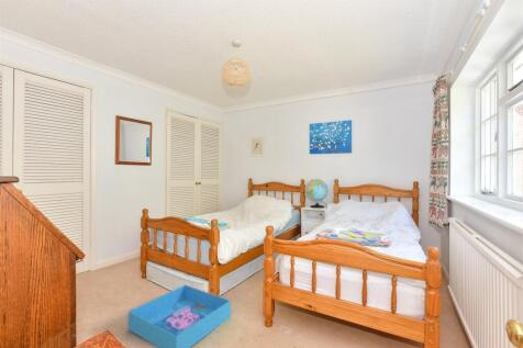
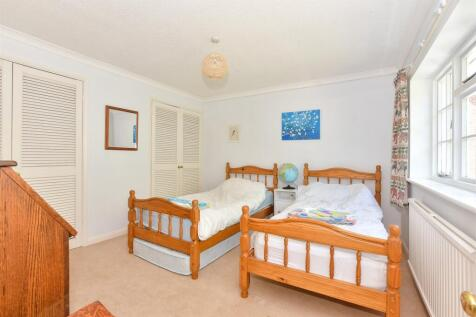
- storage bin (181, 314)
